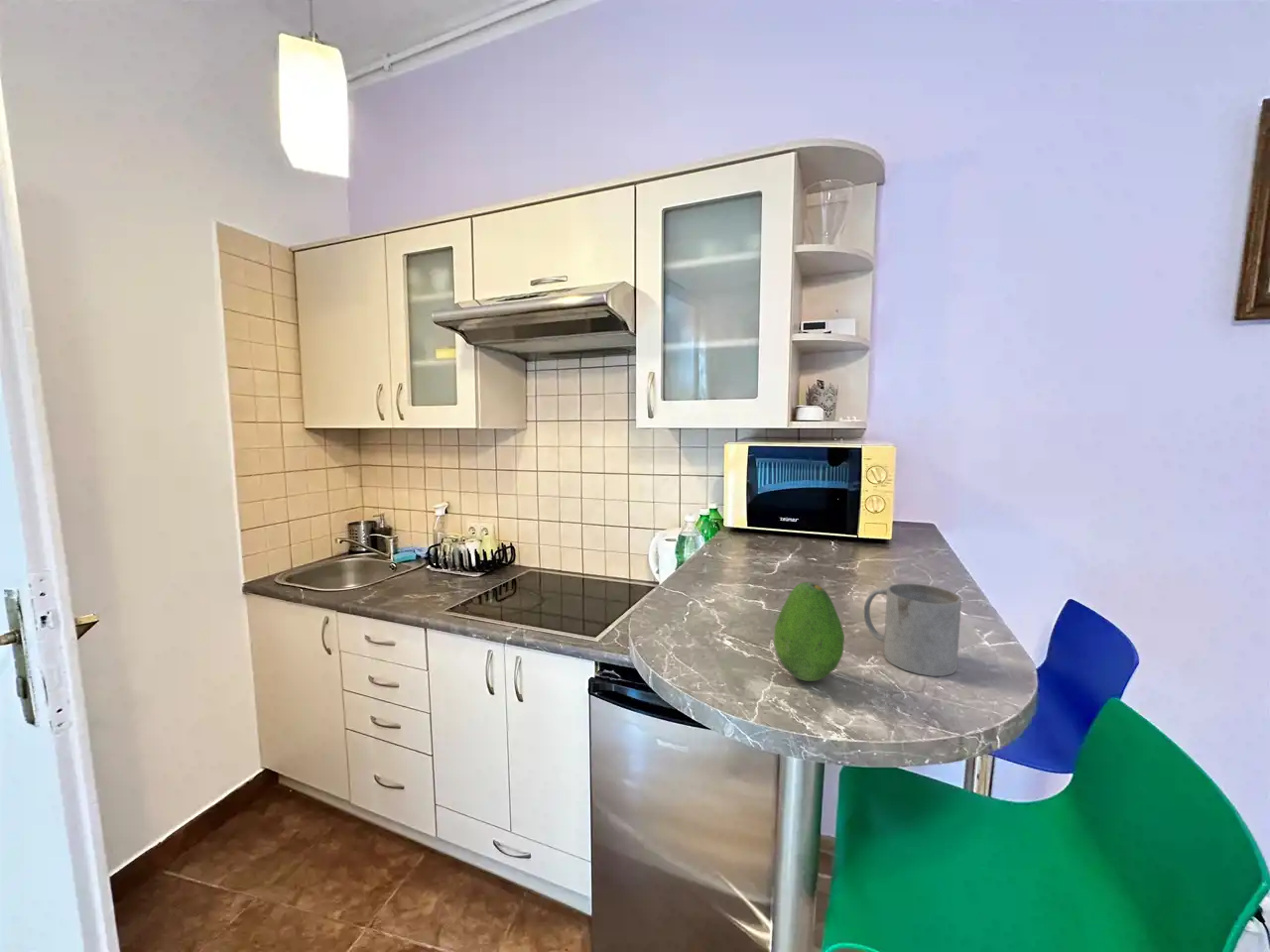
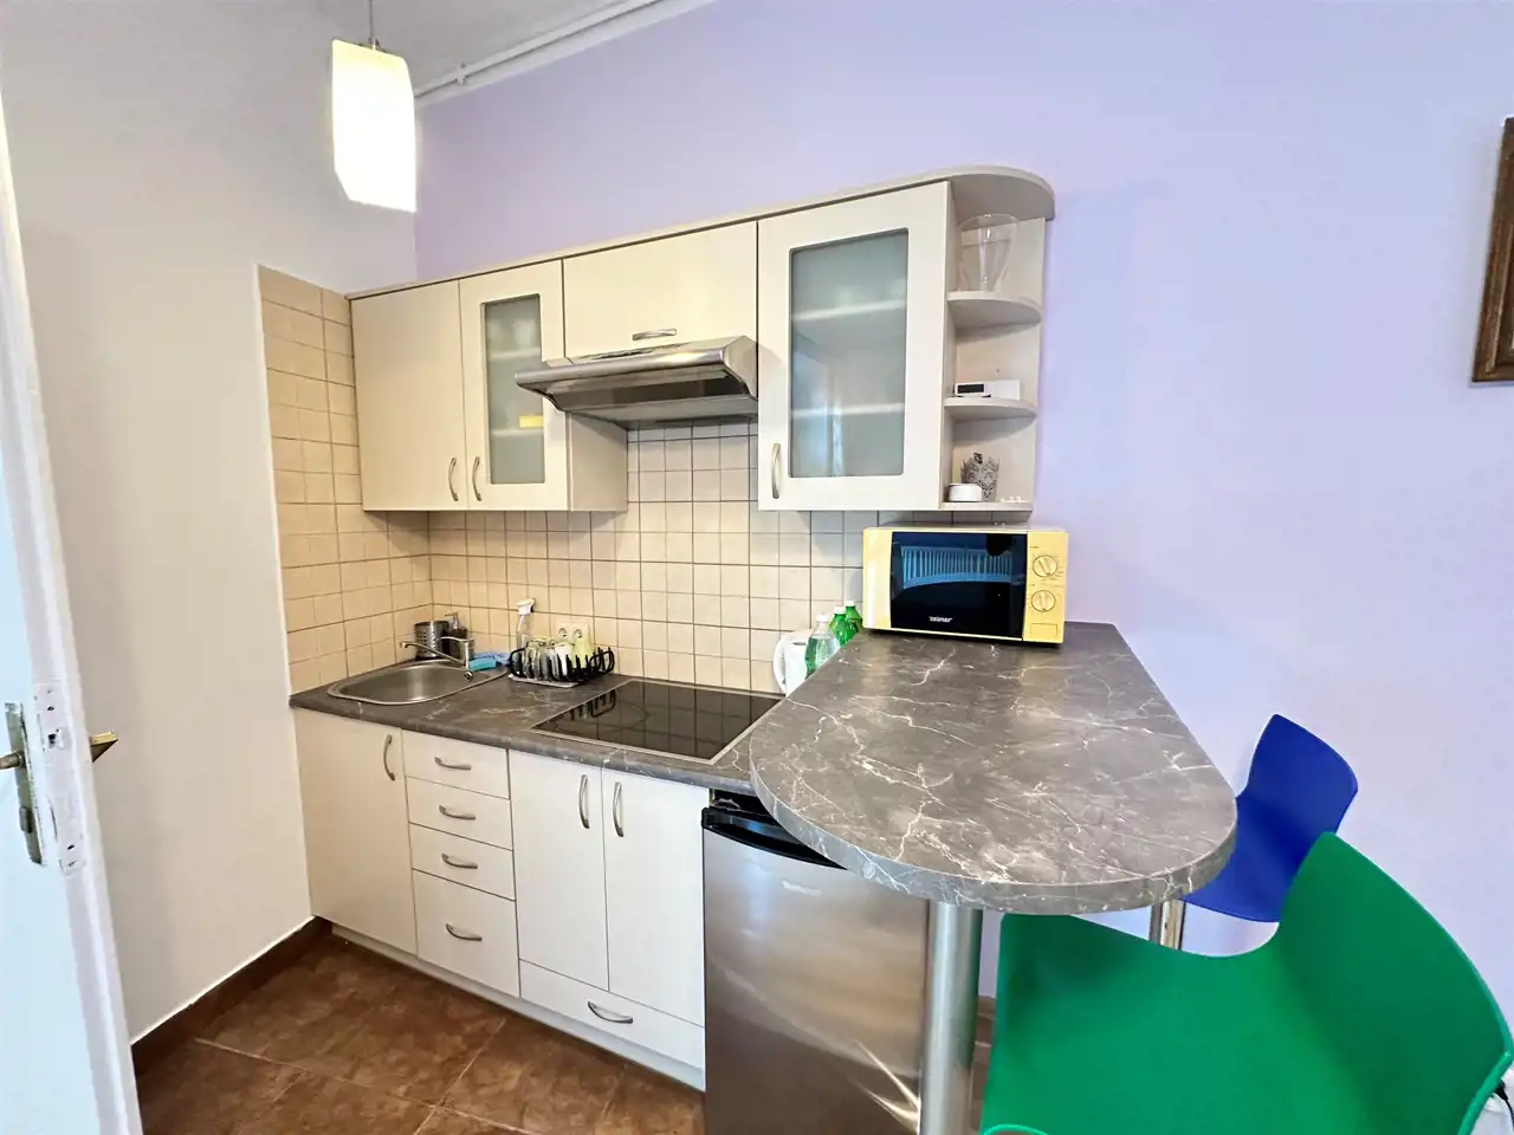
- fruit (809, 630)
- mug (907, 623)
